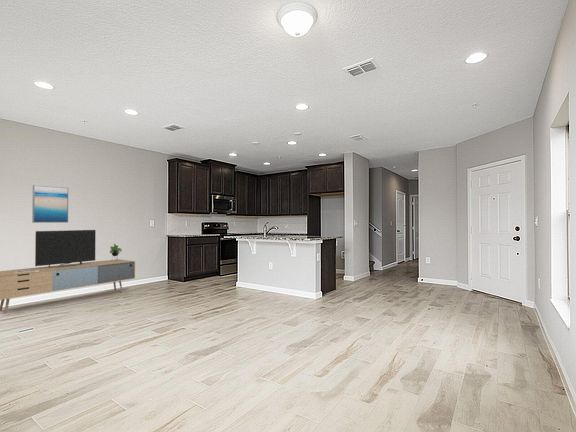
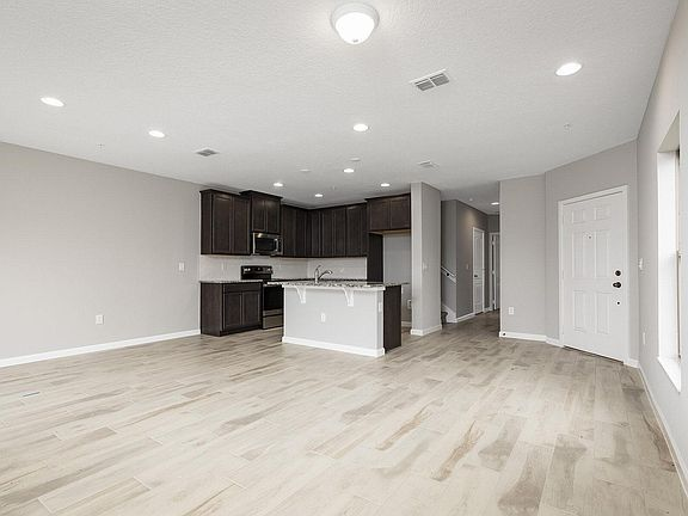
- wall art (51, 204)
- media console (68, 265)
